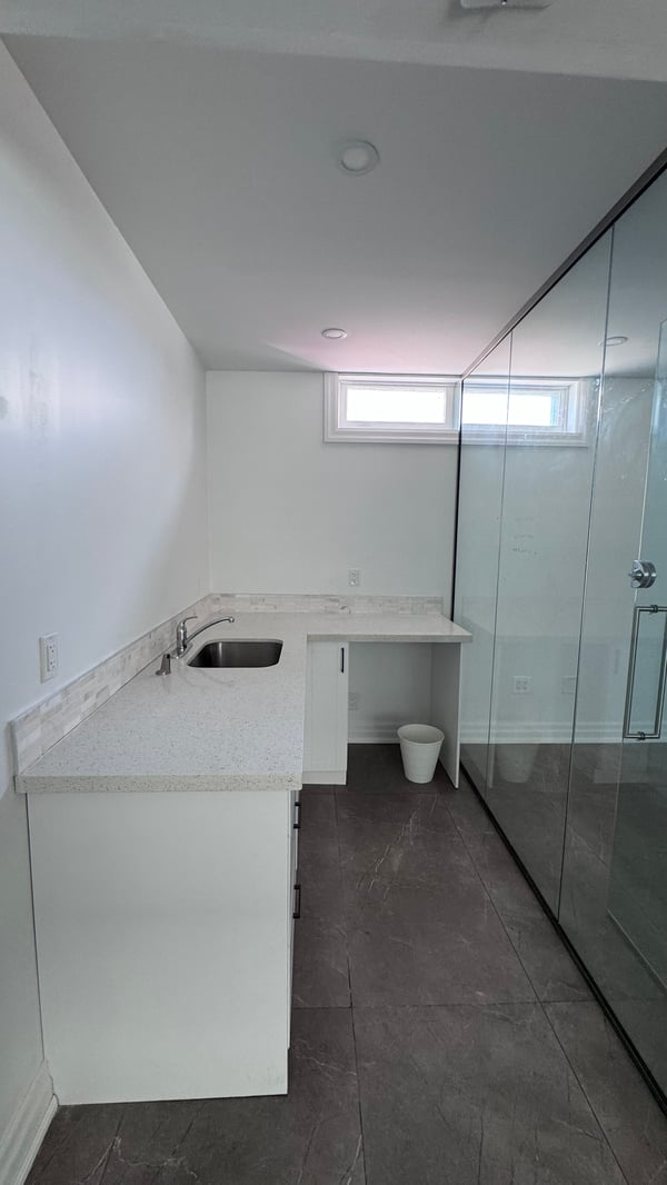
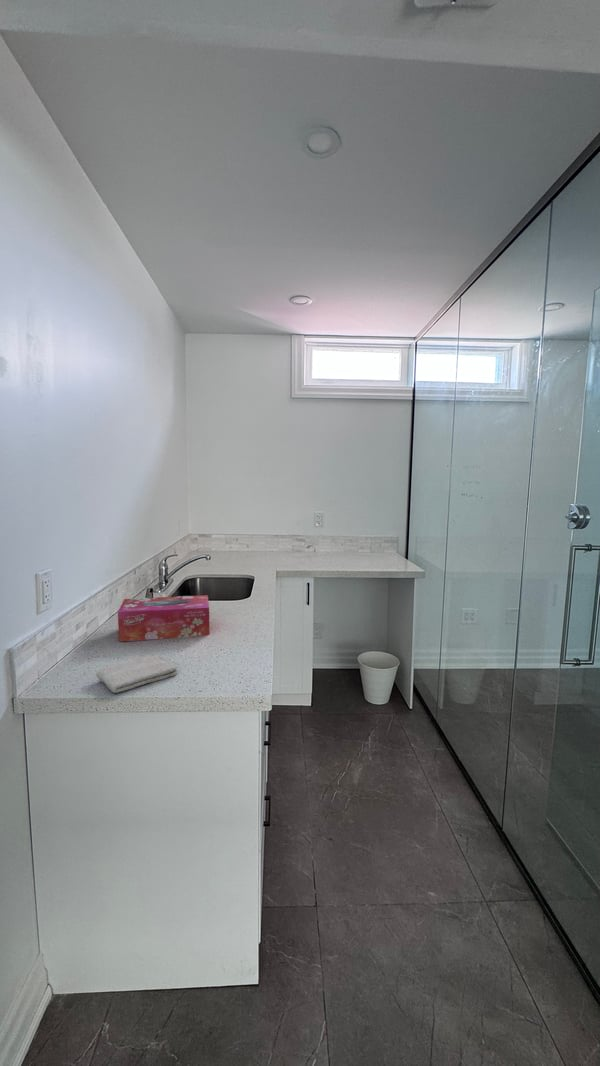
+ tissue box (166, 616)
+ washcloth (138, 671)
